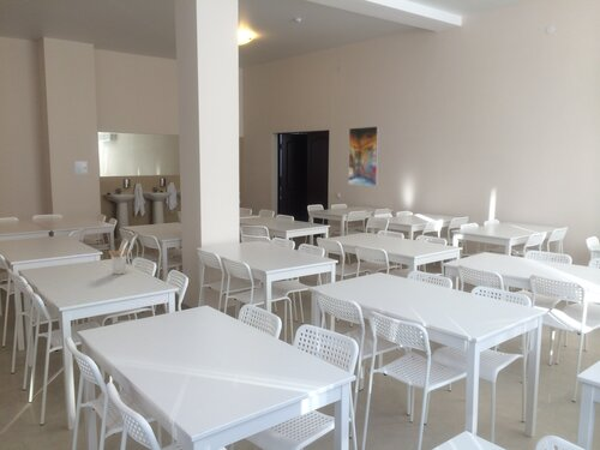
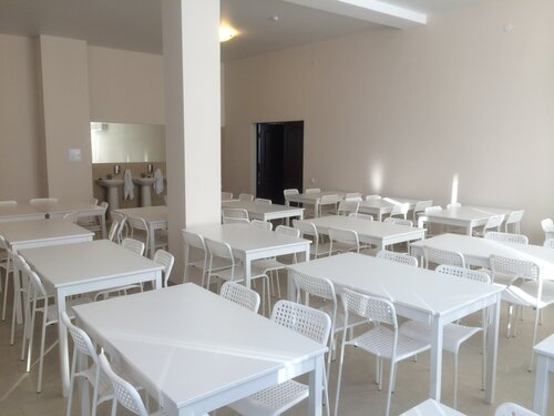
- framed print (362, 156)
- utensil holder (118, 260)
